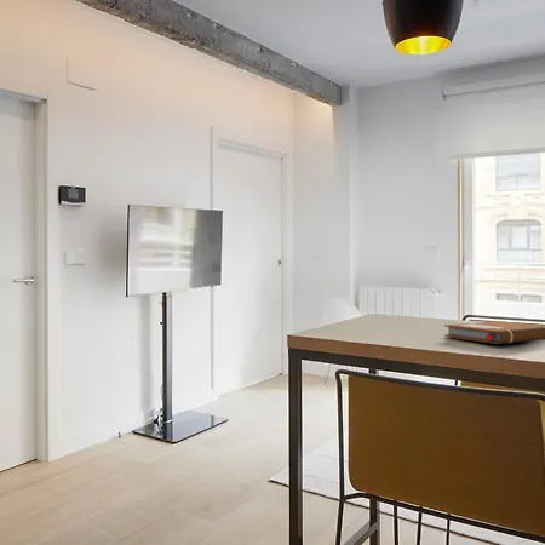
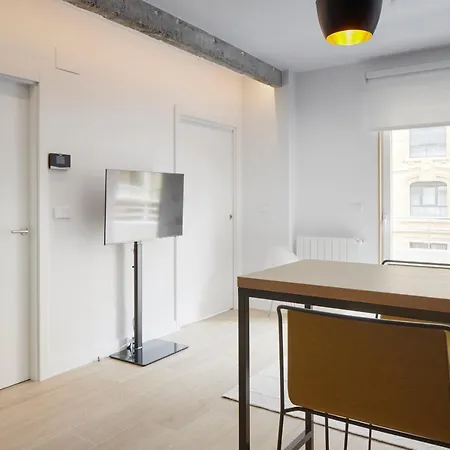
- notebook (498, 332)
